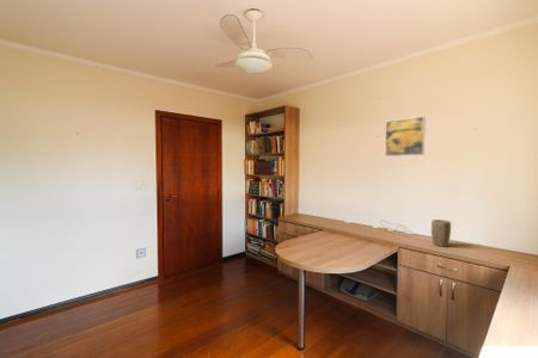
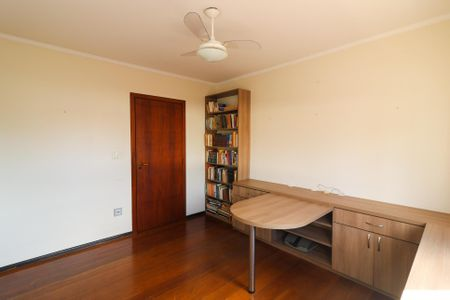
- plant pot (440, 233)
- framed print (404, 137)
